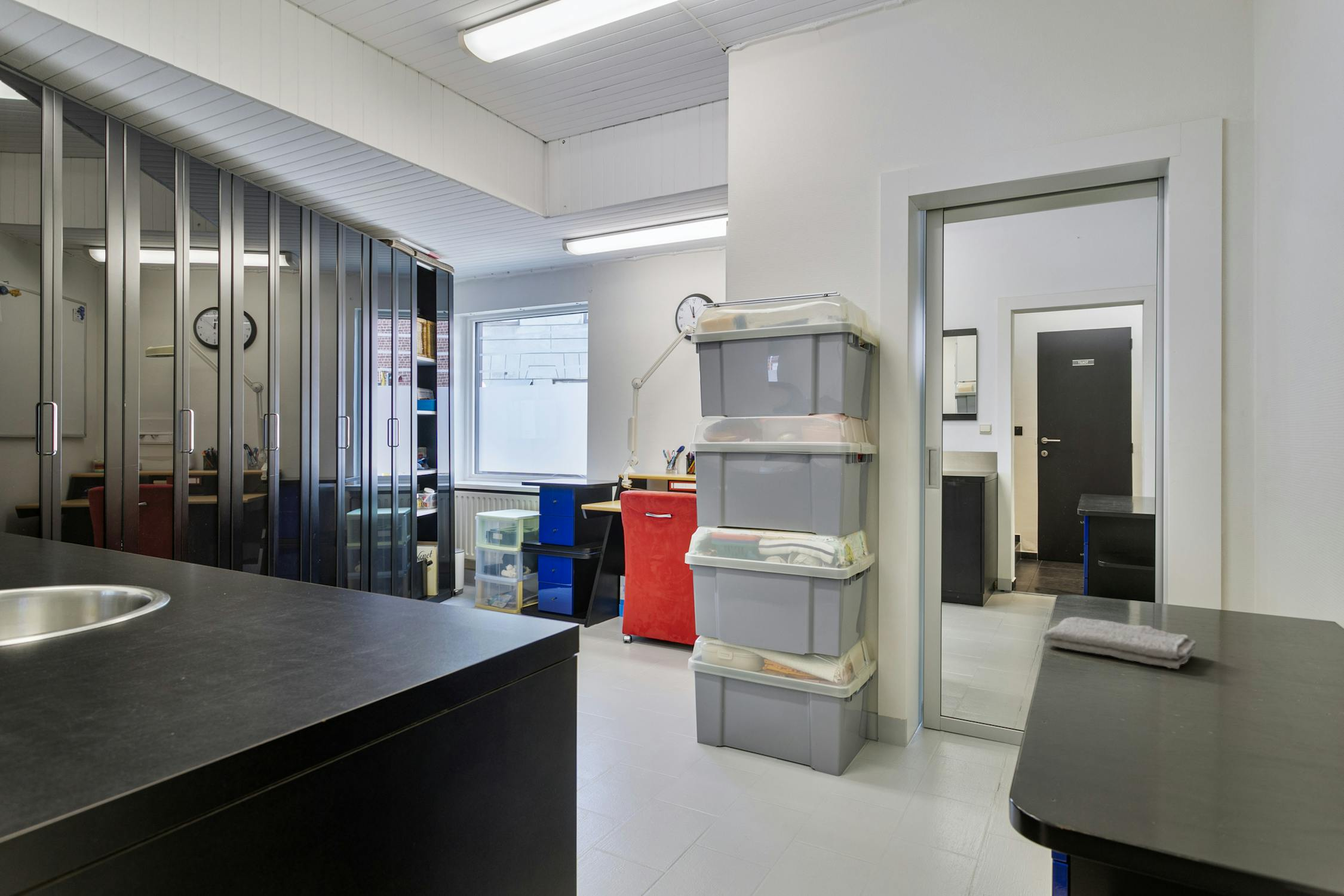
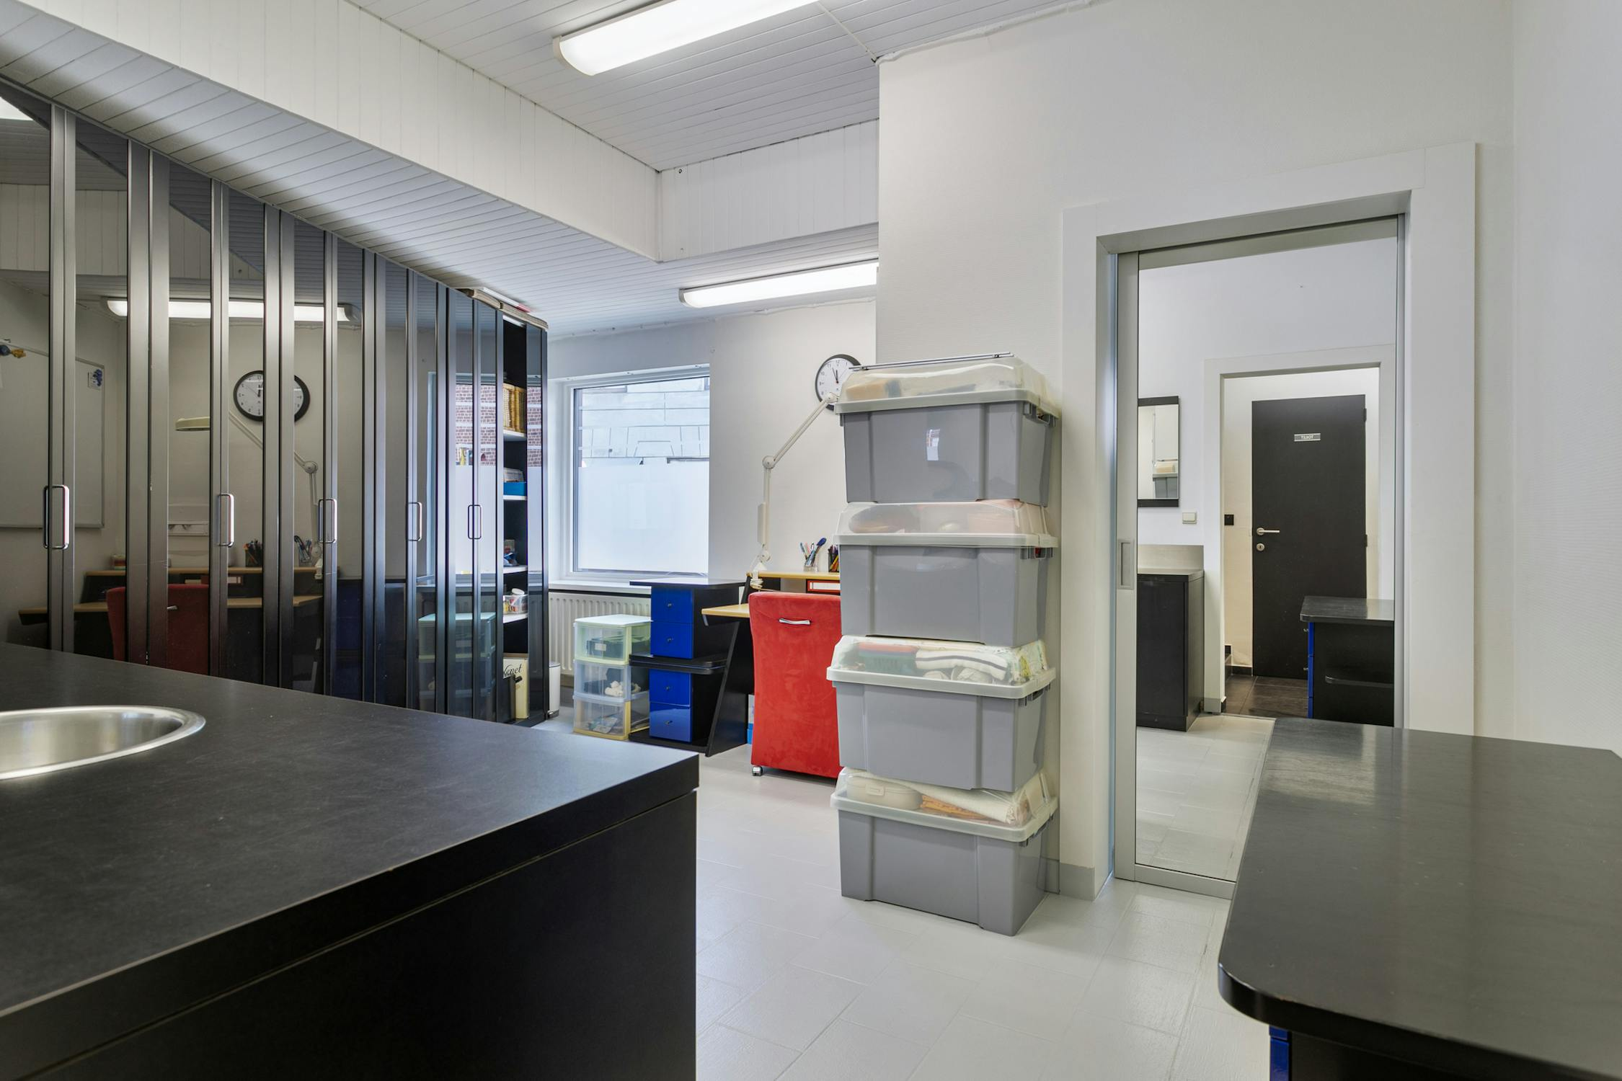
- washcloth (1118, 639)
